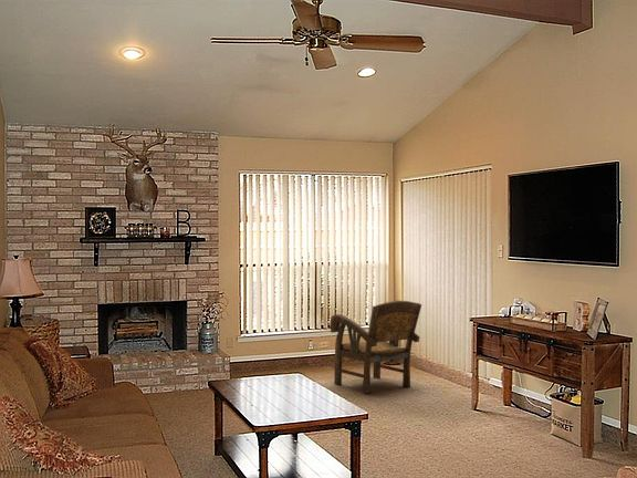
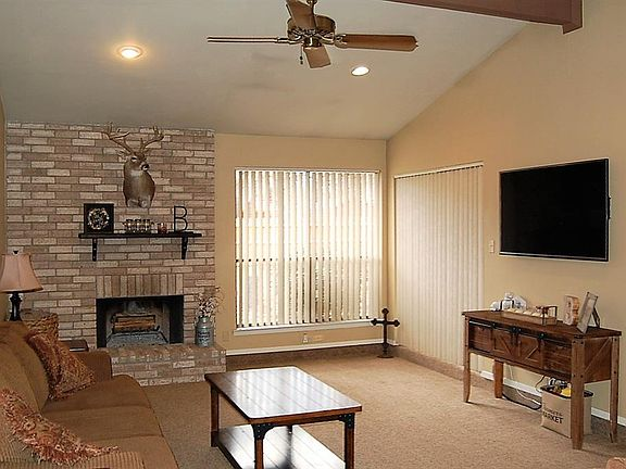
- armchair (375, 342)
